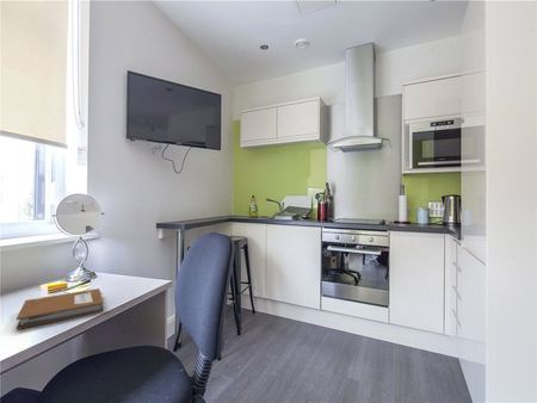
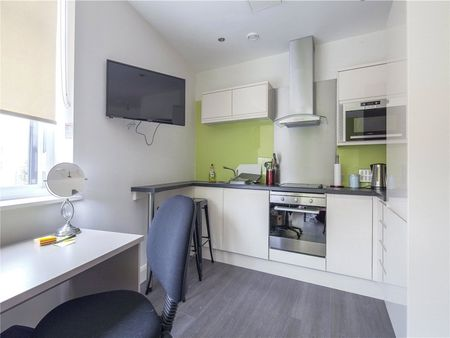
- notebook (66, 304)
